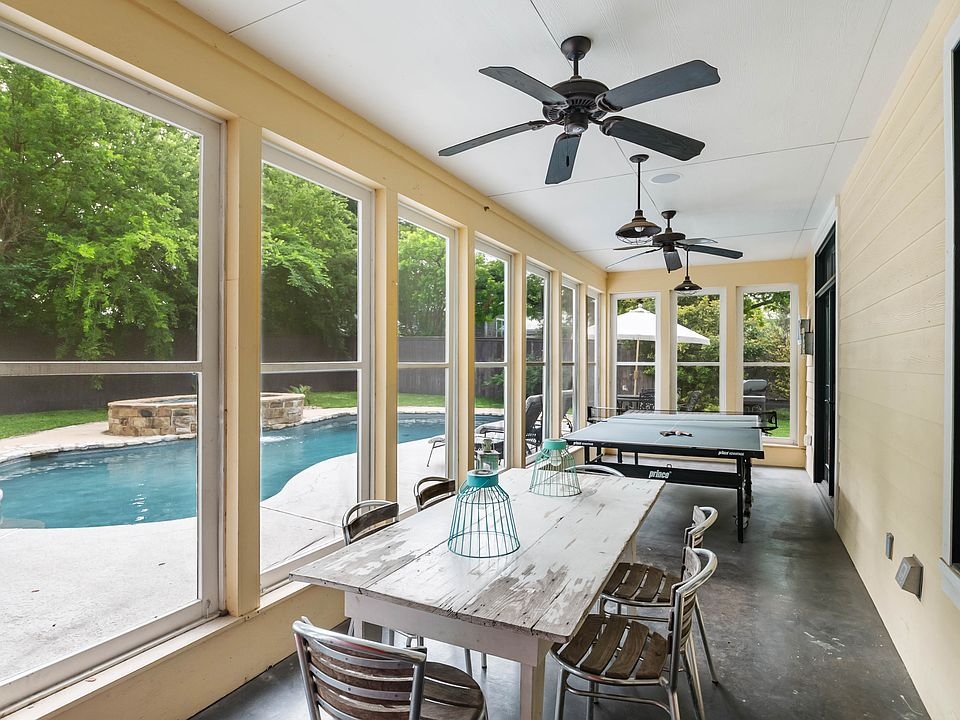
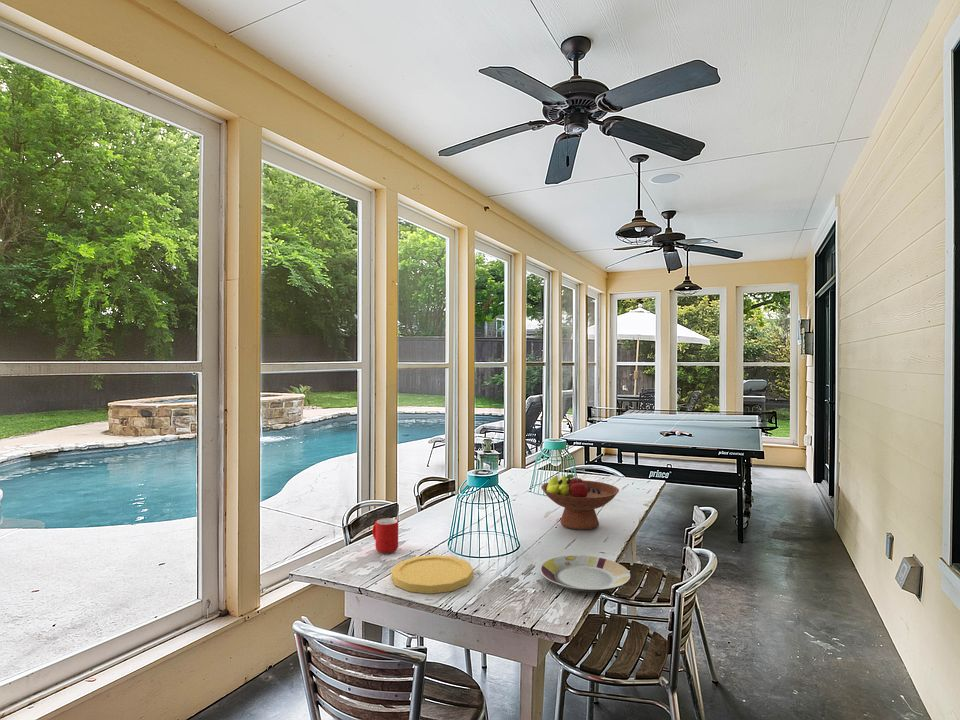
+ cup (383, 534)
+ fruit bowl (579, 499)
+ plate (584, 574)
+ plate (432, 572)
